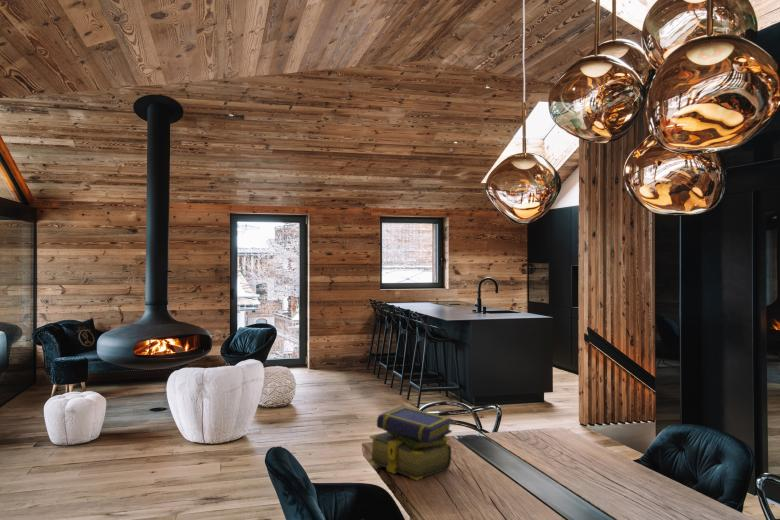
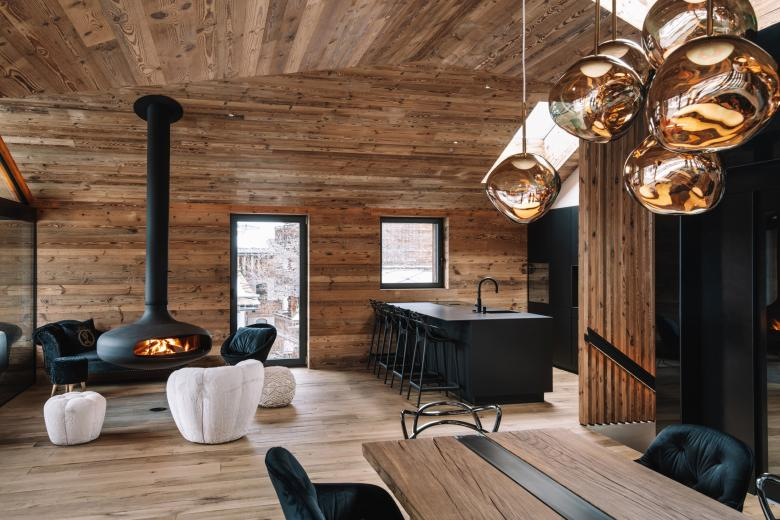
- stack of books (413, 439)
